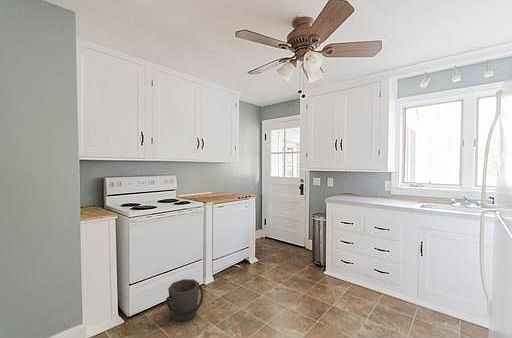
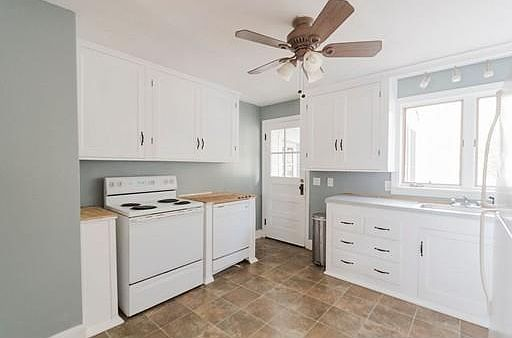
- bucket (184, 300)
